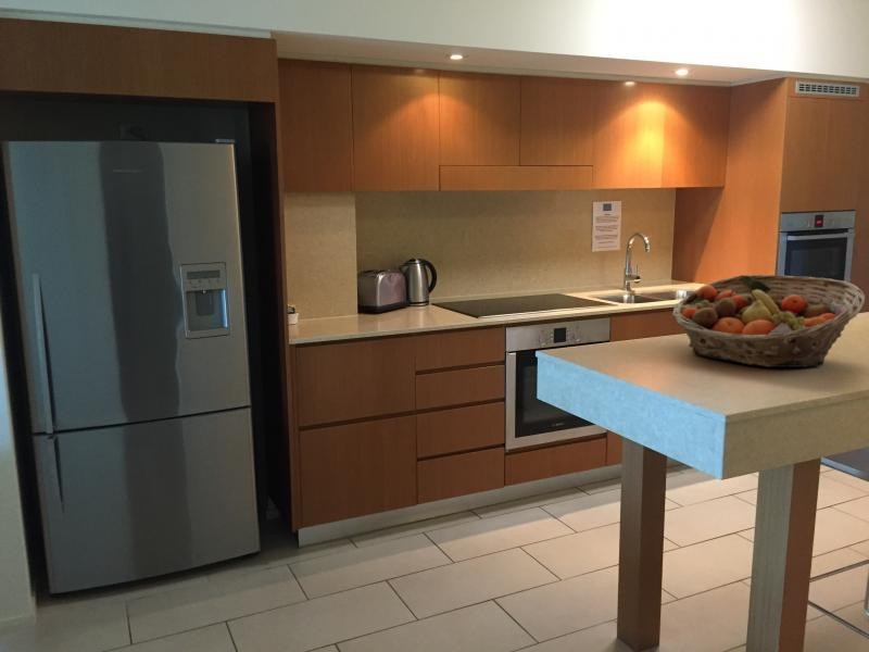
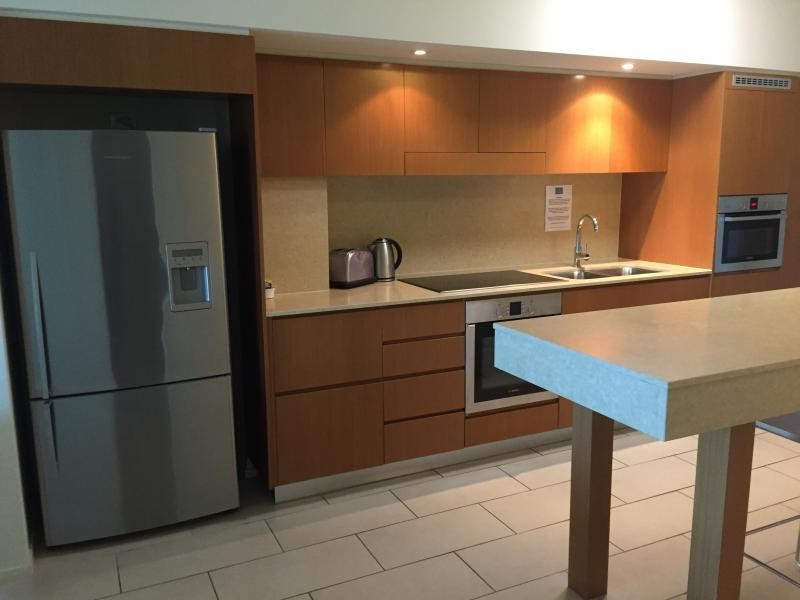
- fruit basket (761, 317)
